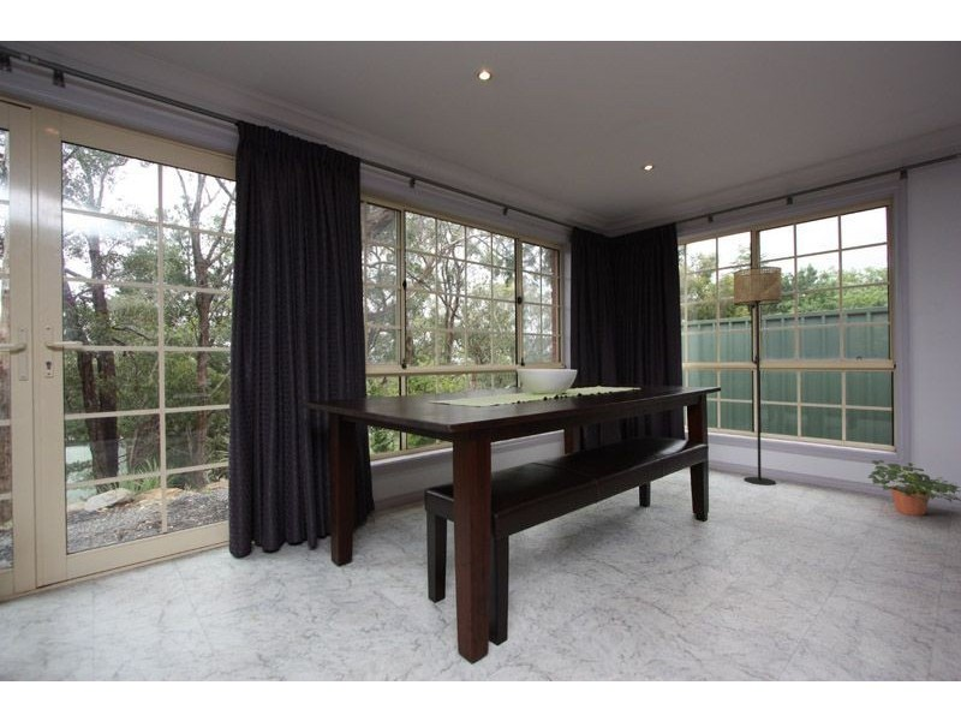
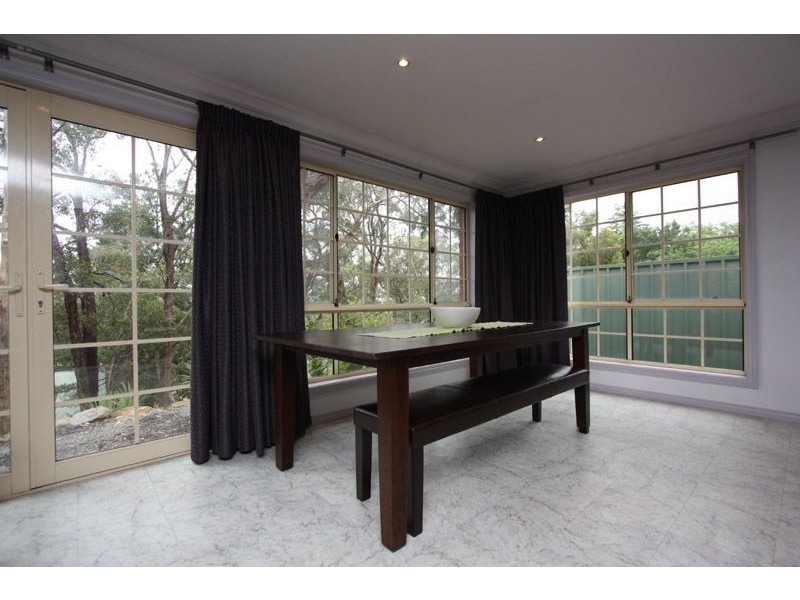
- floor lamp (758, 376)
- potted plant (918, 490)
